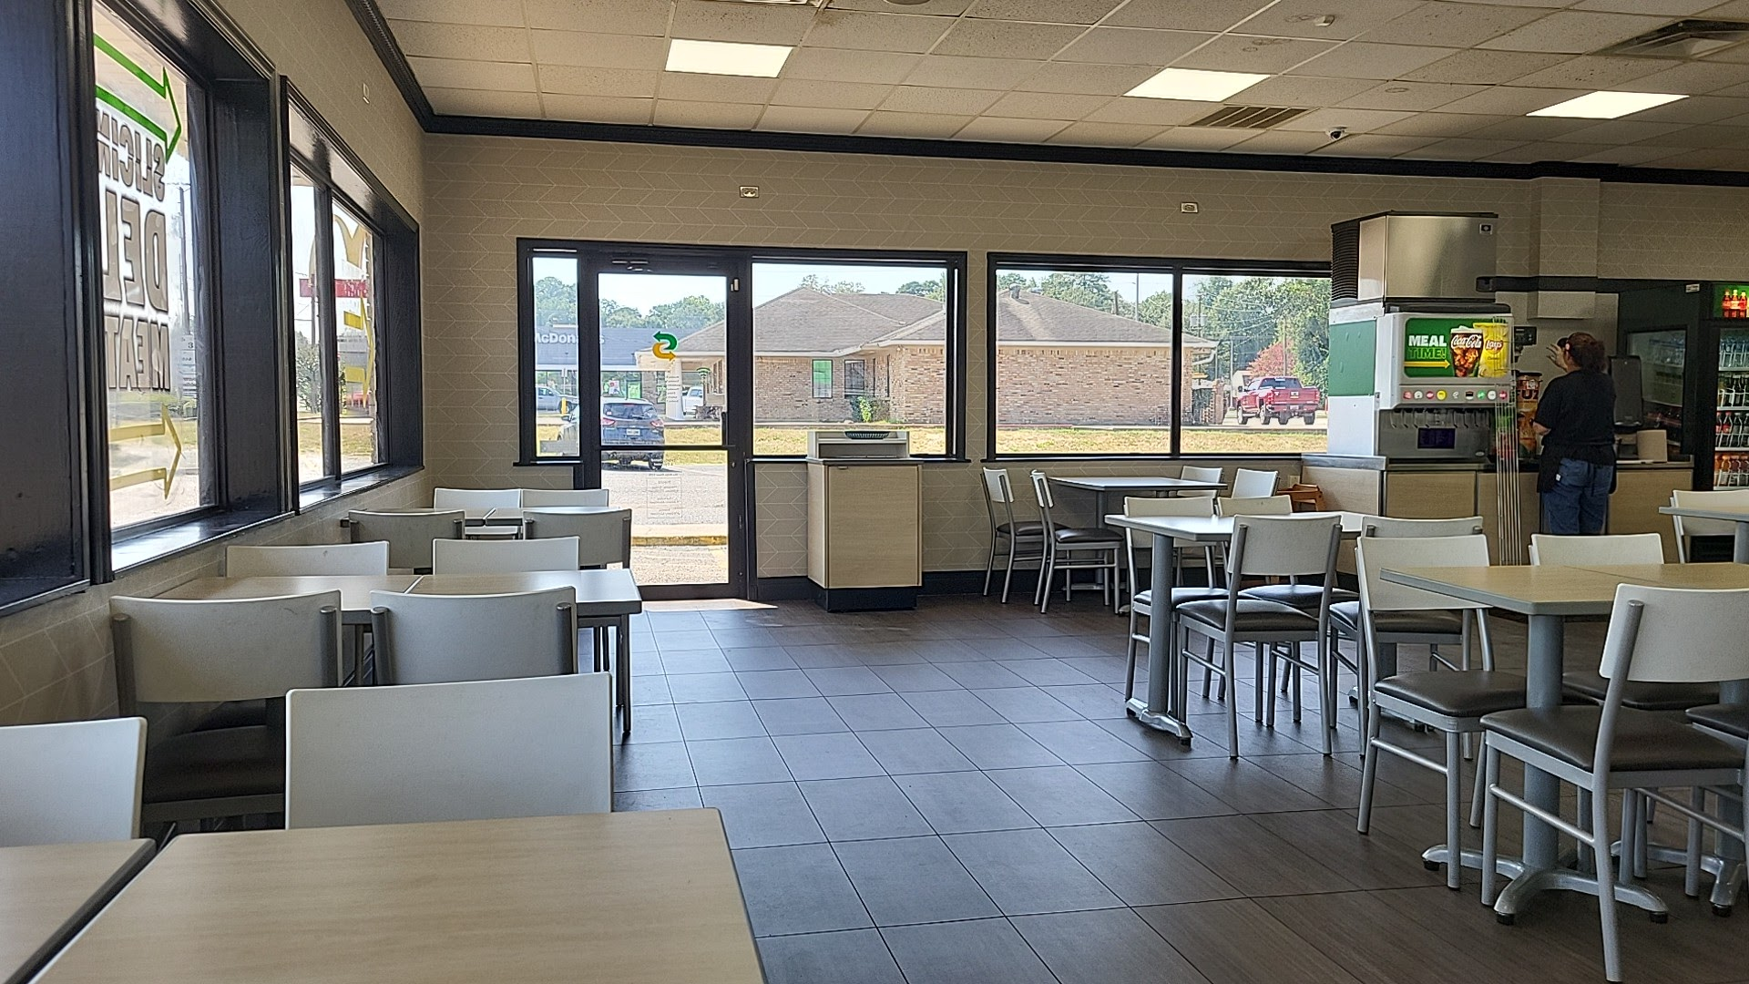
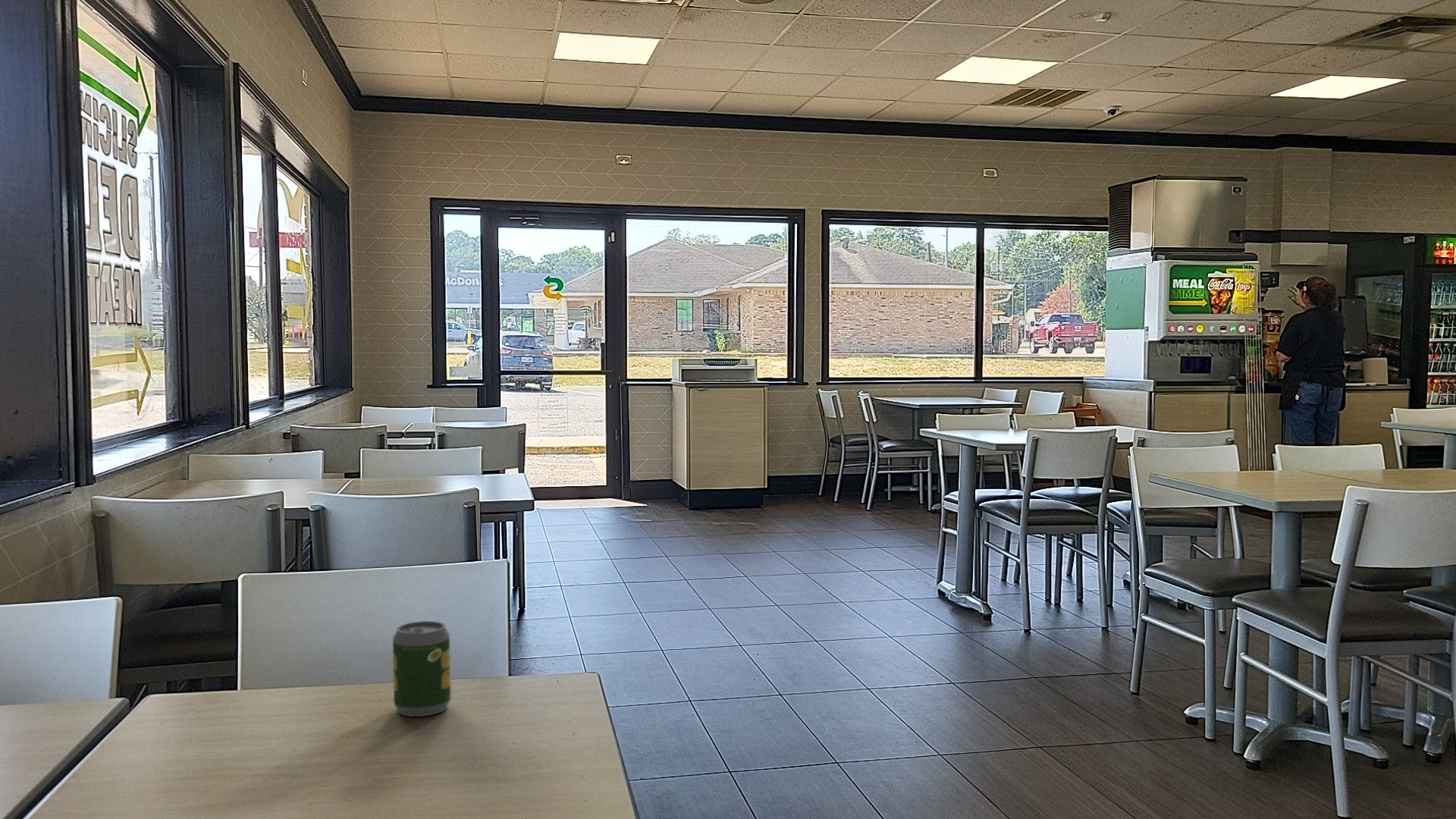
+ soda can (422, 667)
